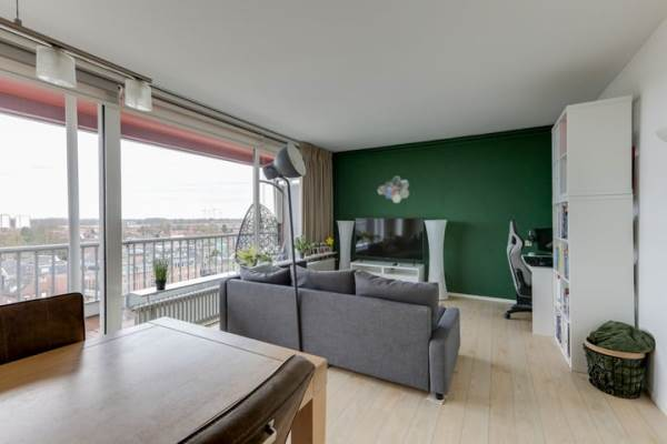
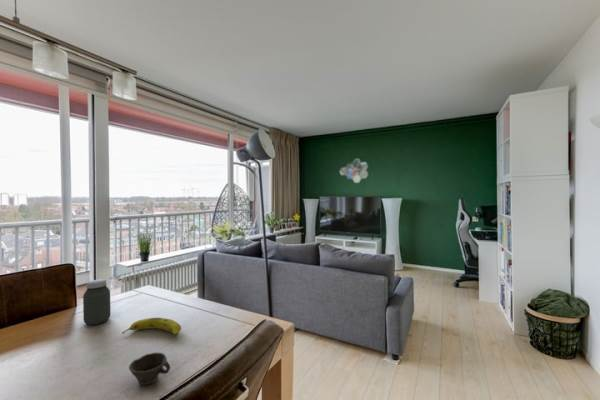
+ jar (97, 301)
+ fruit (156, 327)
+ cup (150, 370)
